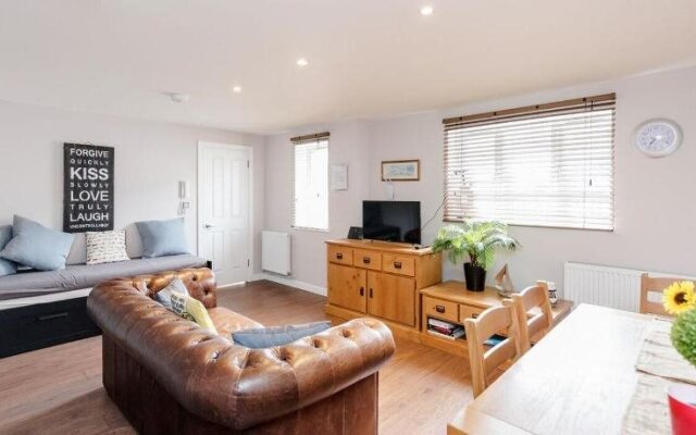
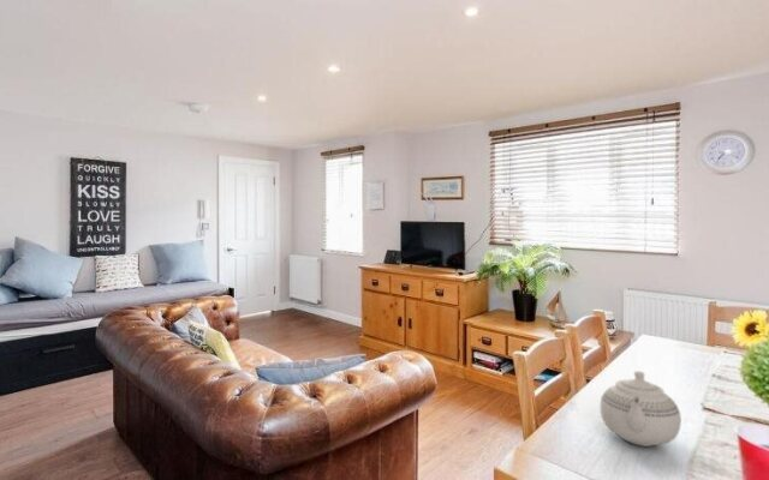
+ teapot (638, 404)
